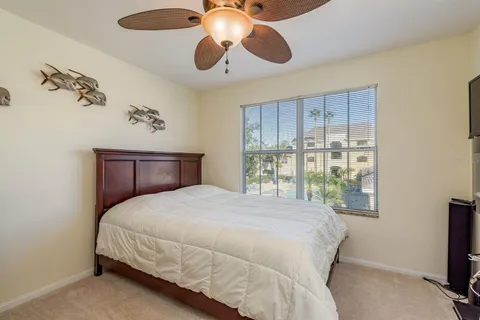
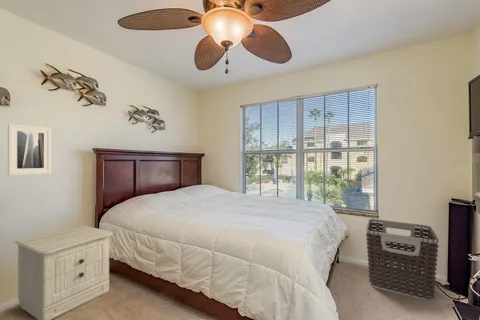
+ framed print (30, 150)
+ nightstand (67, 267)
+ clothes hamper (398, 255)
